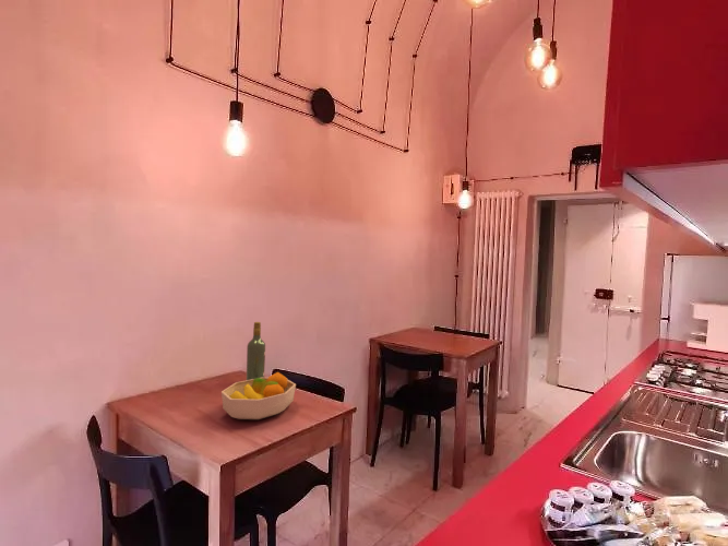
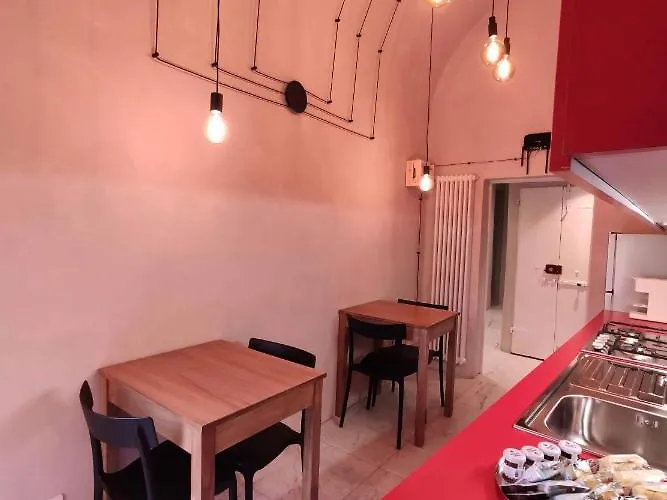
- wine bottle (255, 353)
- fruit bowl (260, 393)
